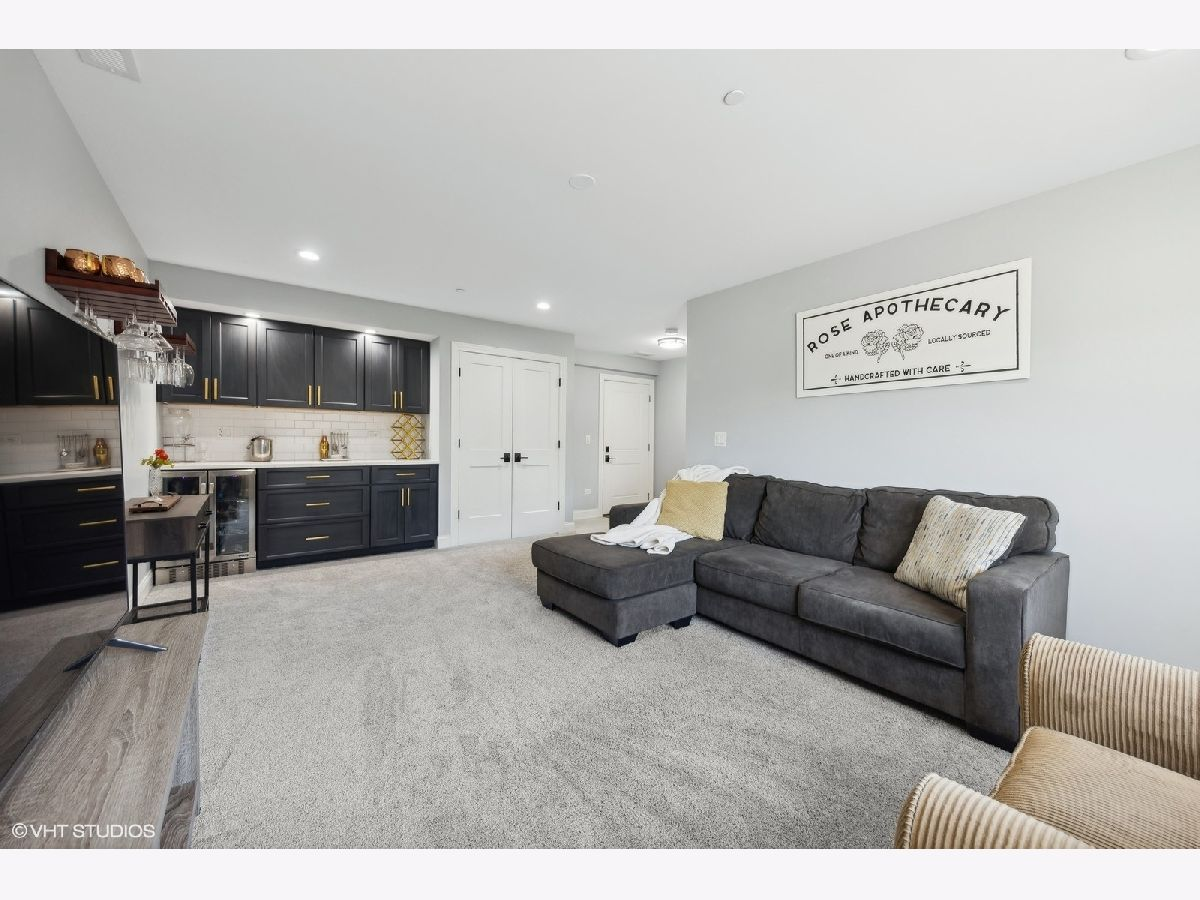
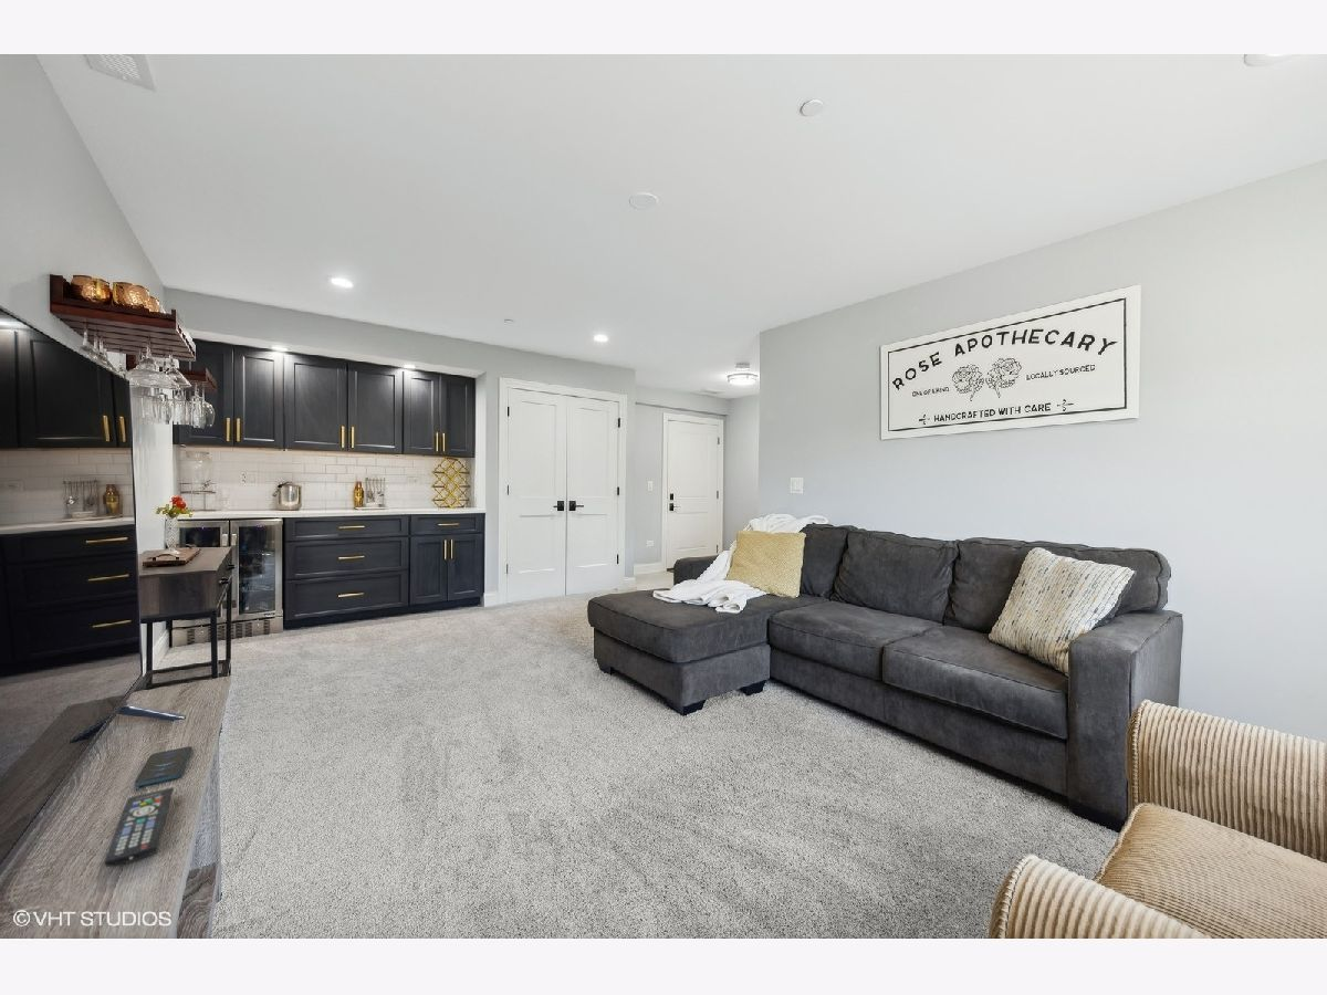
+ remote control (143, 821)
+ smartphone (165, 765)
